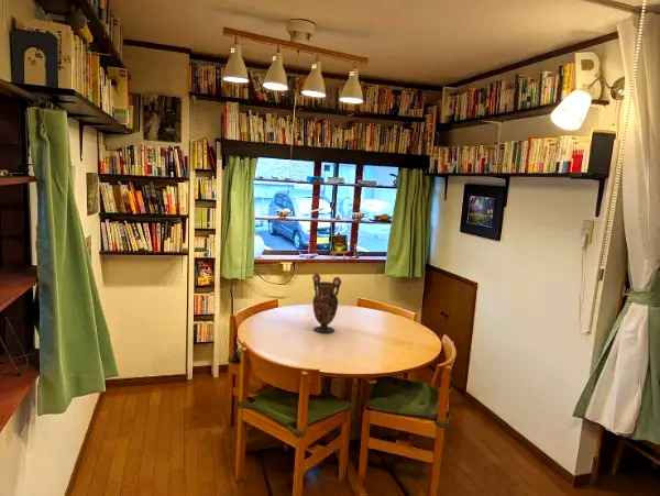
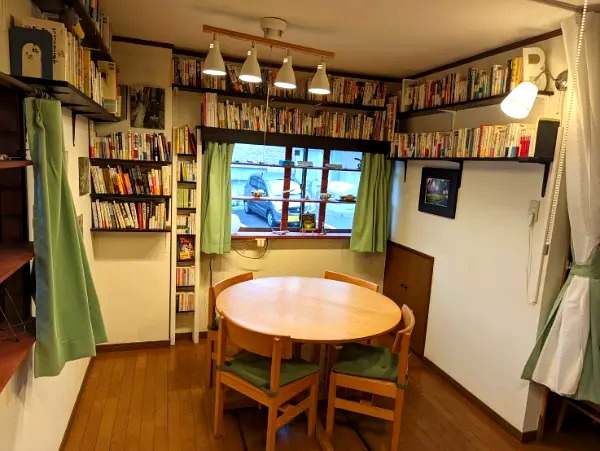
- vase (324, 302)
